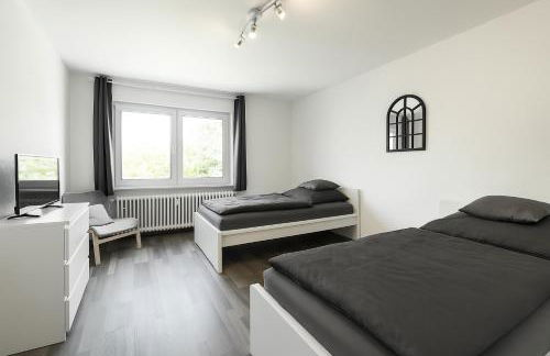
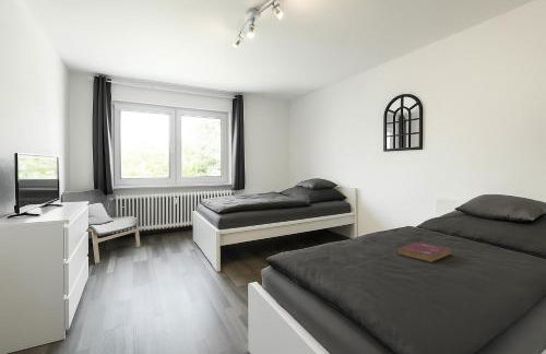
+ book (424, 250)
